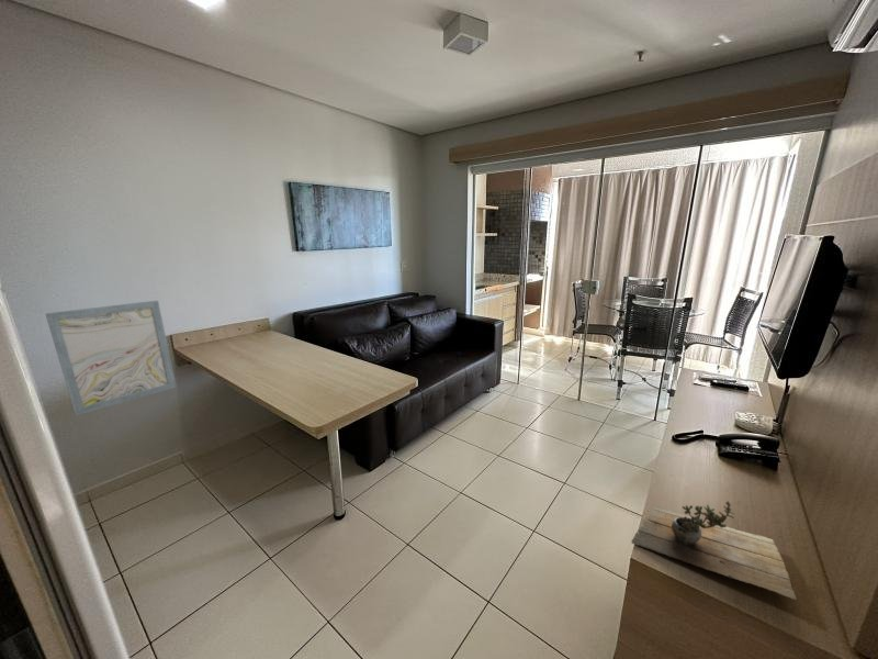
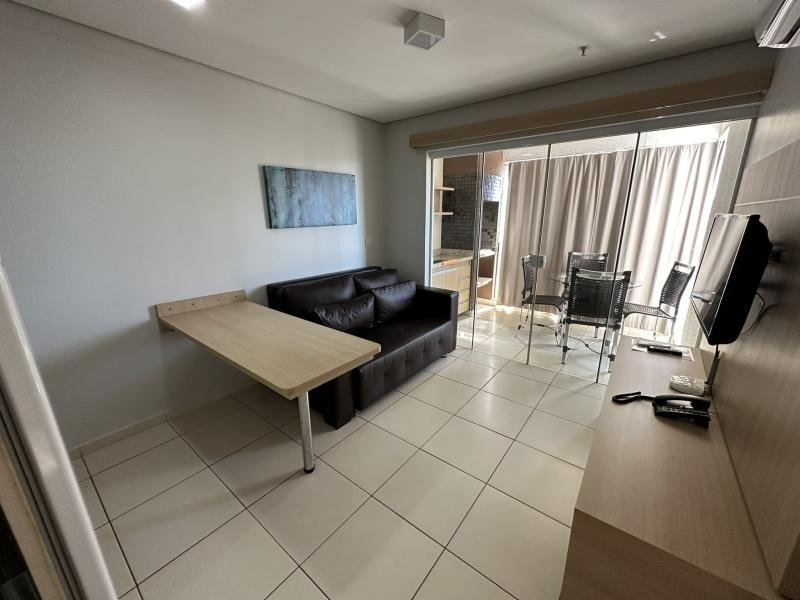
- succulent plant (714, 526)
- wall art (119, 355)
